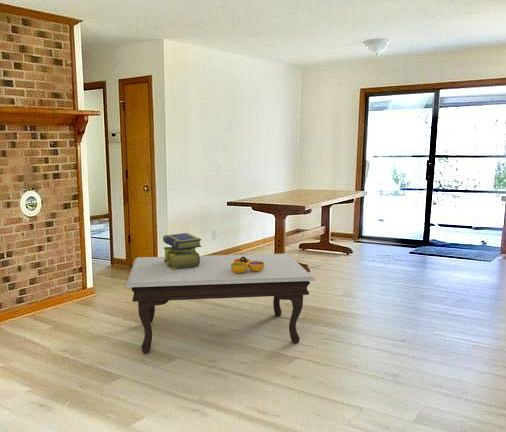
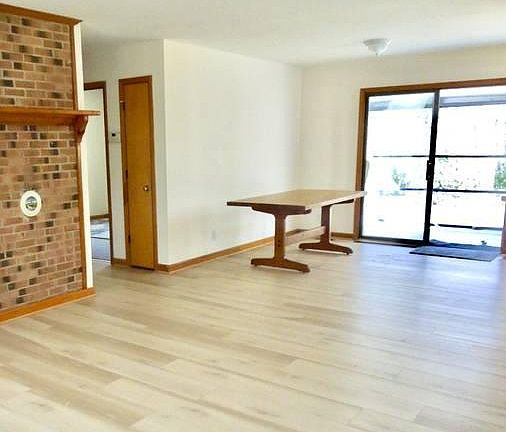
- coffee table (218, 297)
- stack of books (182, 250)
- decorative bowl (244, 262)
